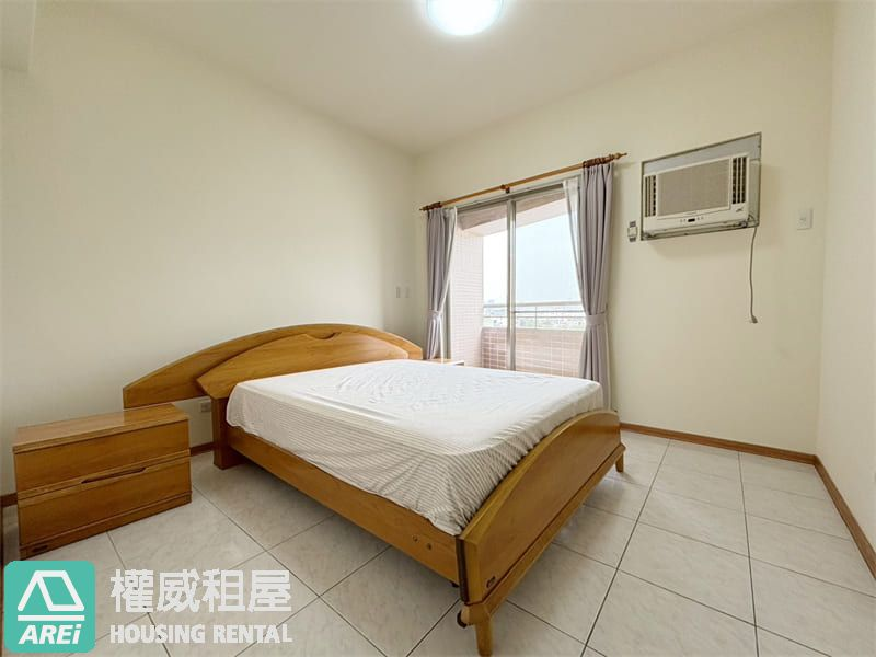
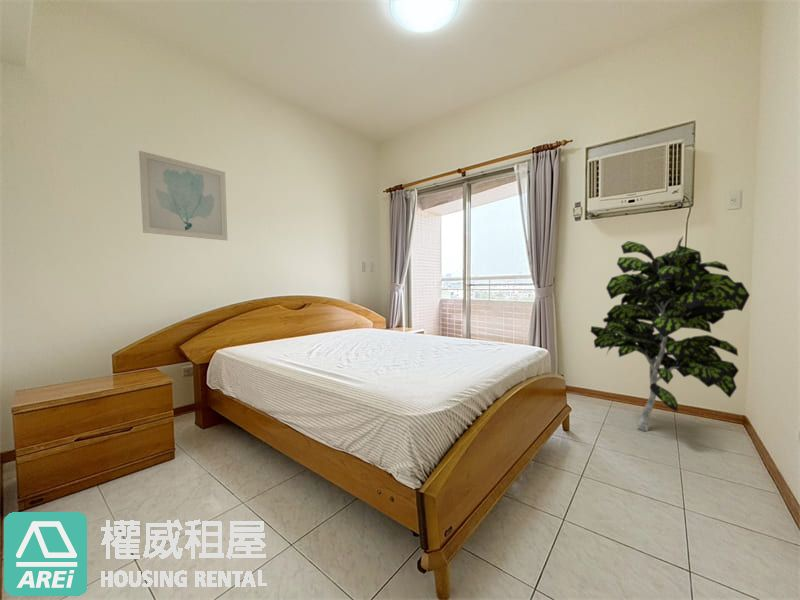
+ indoor plant (658, 336)
+ wall art (187, 199)
